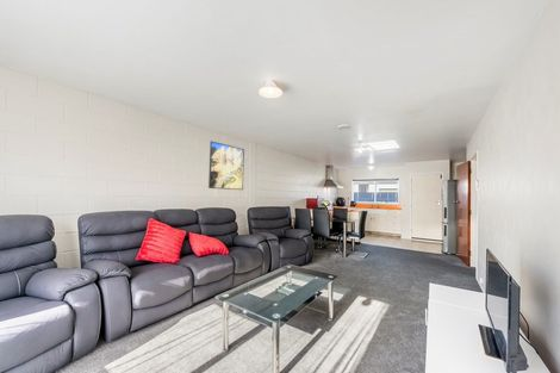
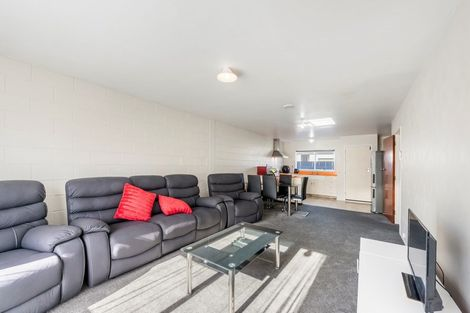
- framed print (228, 167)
